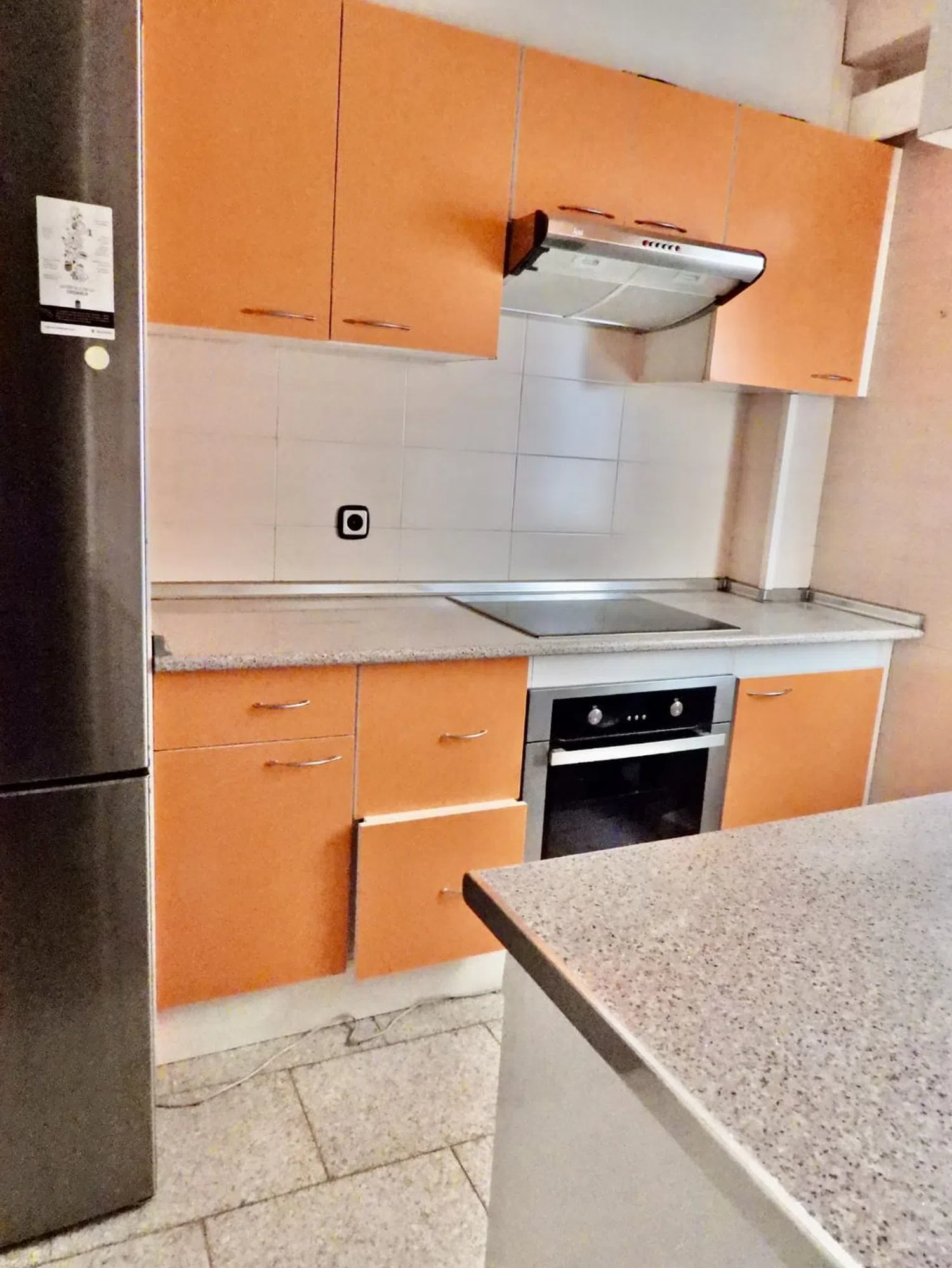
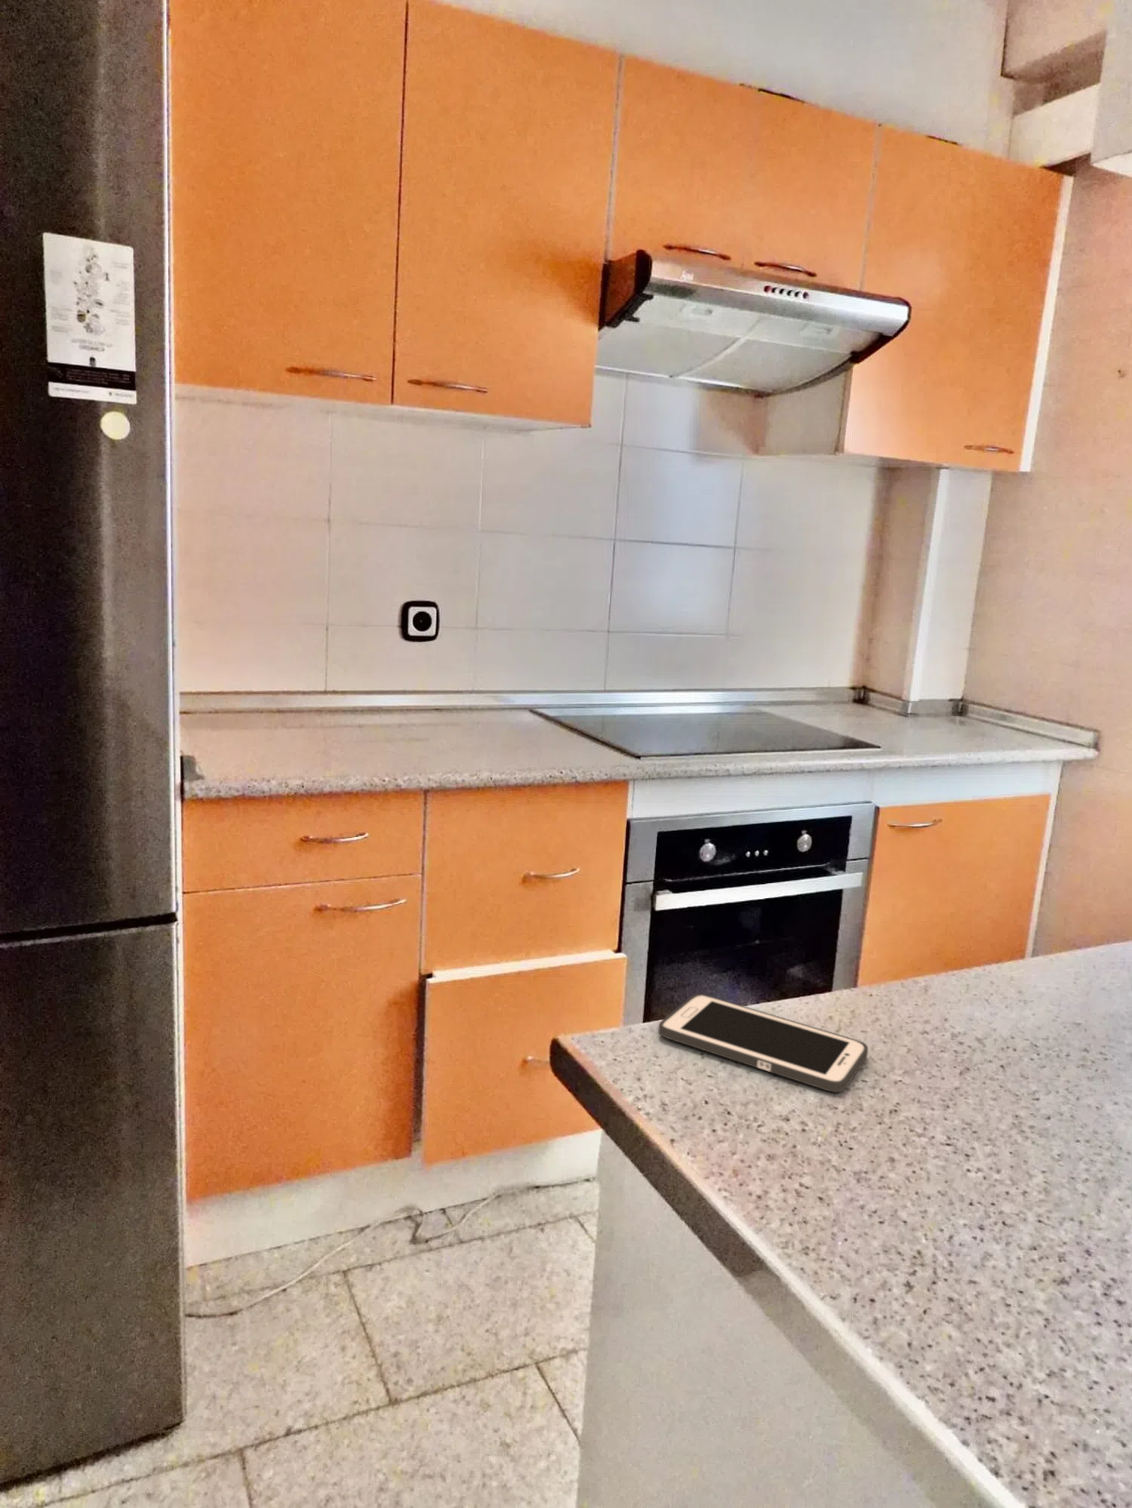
+ cell phone (761, 1041)
